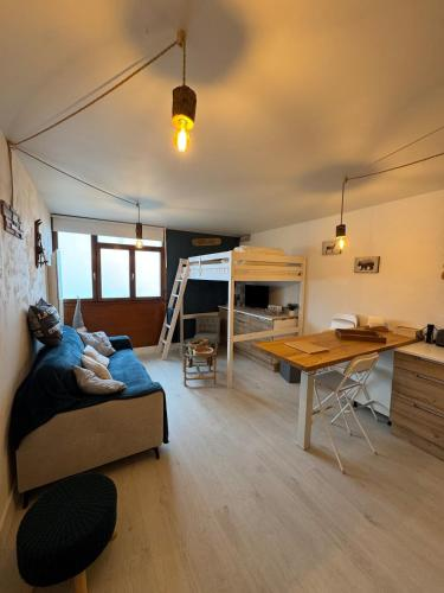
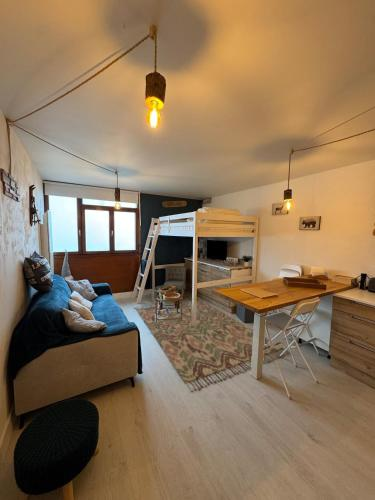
+ rug (196, 325)
